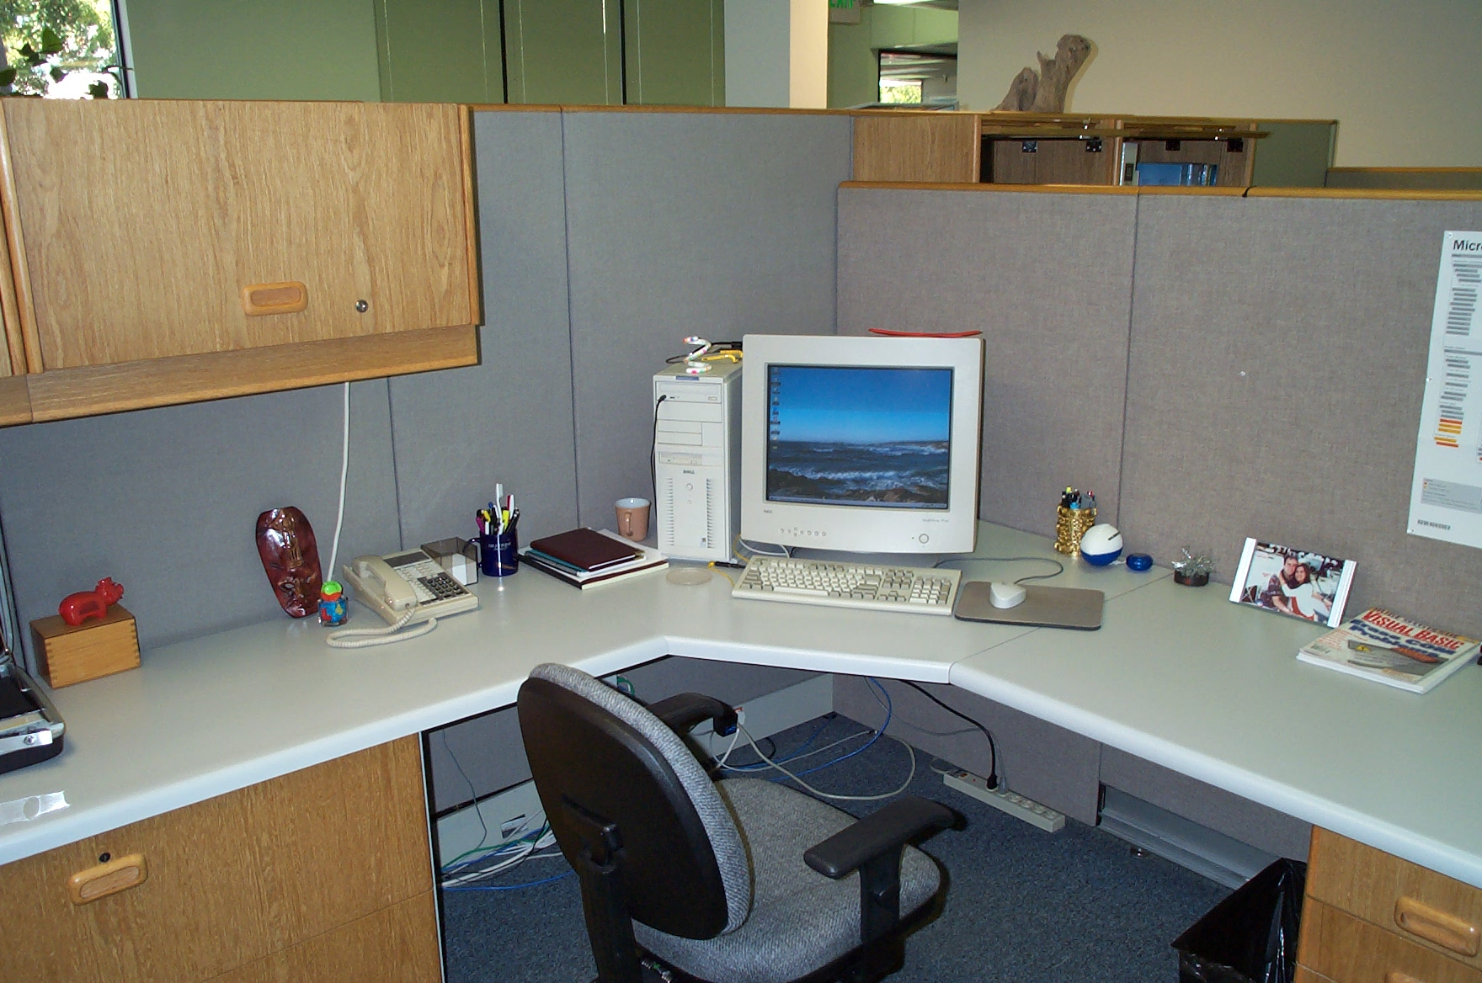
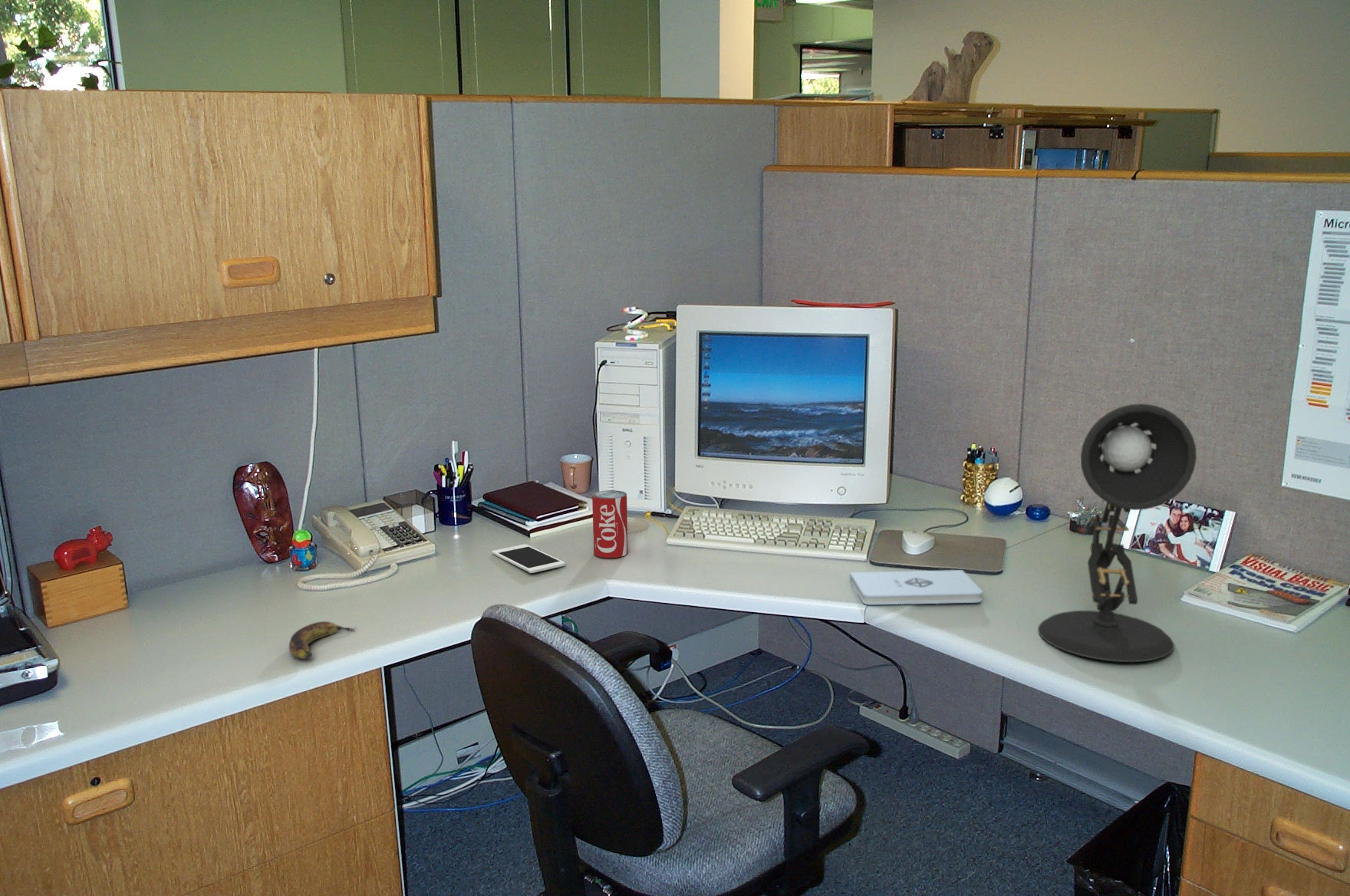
+ cell phone (528, 558)
+ notepad (914, 587)
+ banana (316, 637)
+ desk lamp (1115, 519)
+ beverage can (610, 523)
